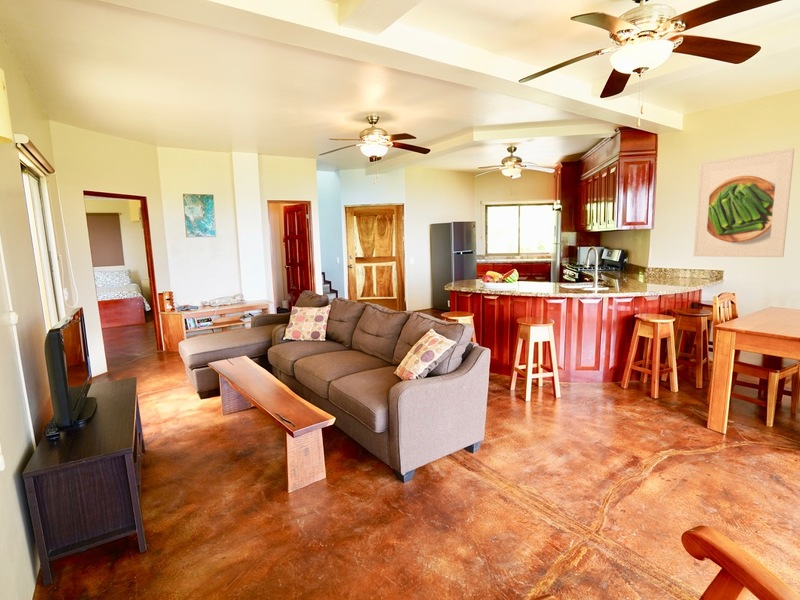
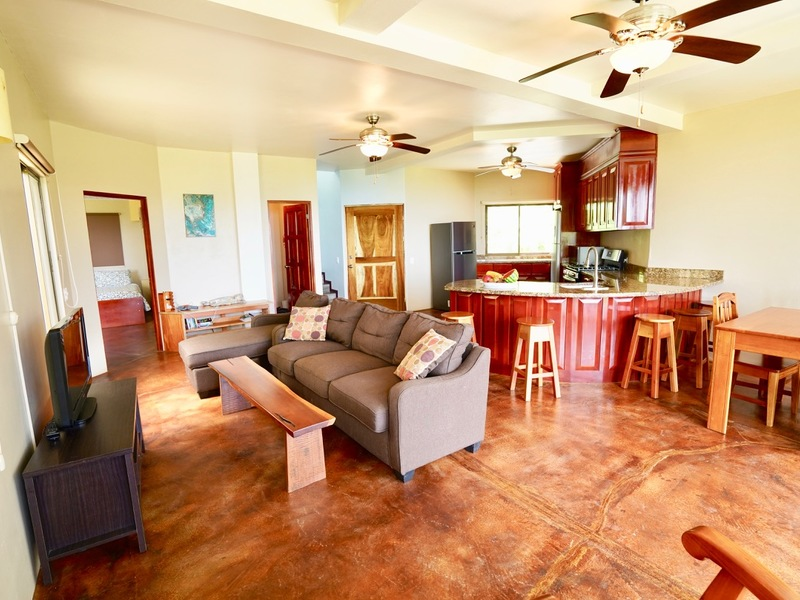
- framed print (739, 207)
